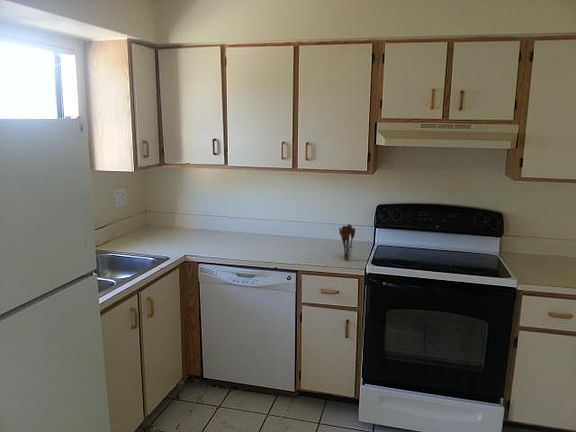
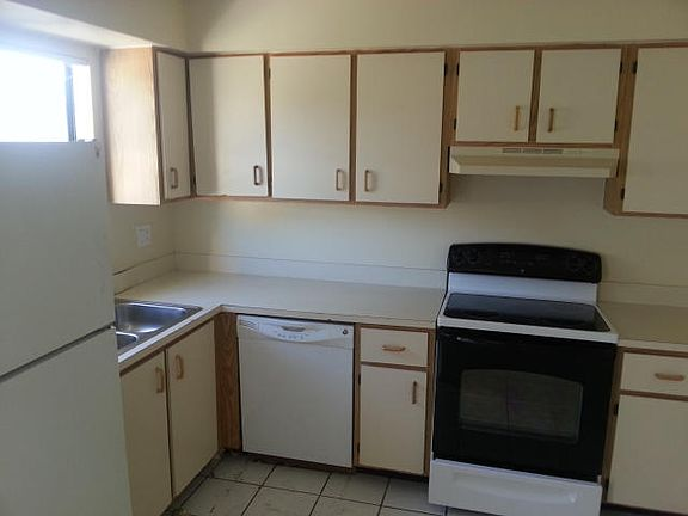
- utensil holder (347, 242)
